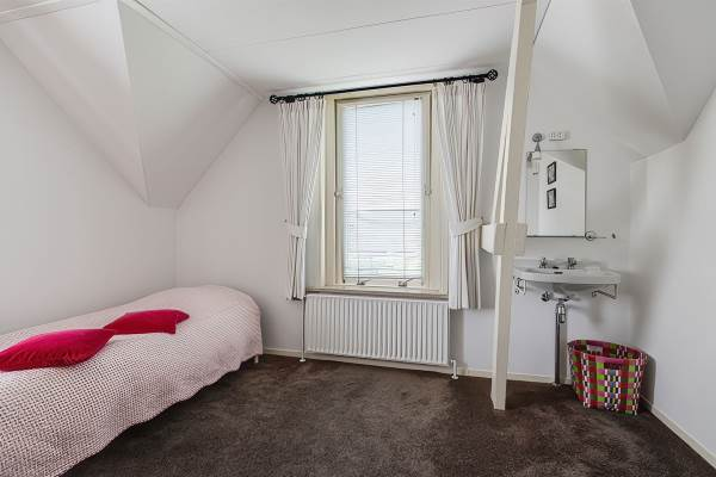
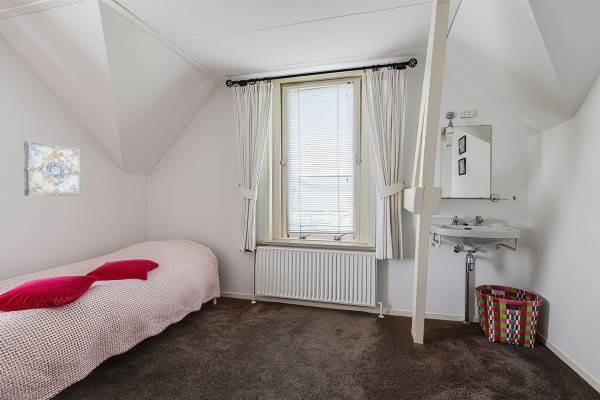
+ wall art (54, 170)
